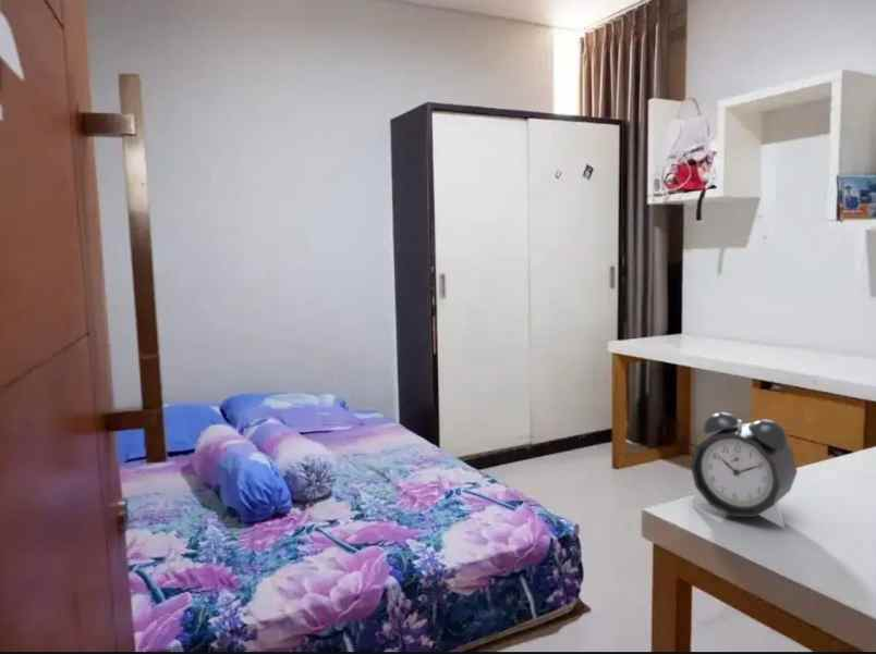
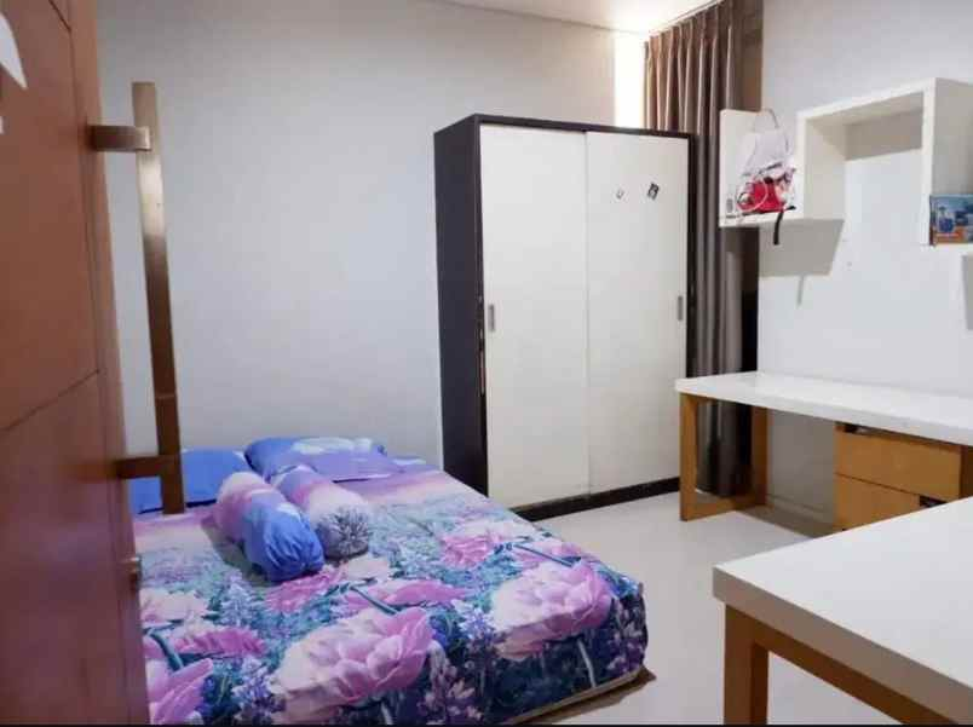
- alarm clock (741, 464)
